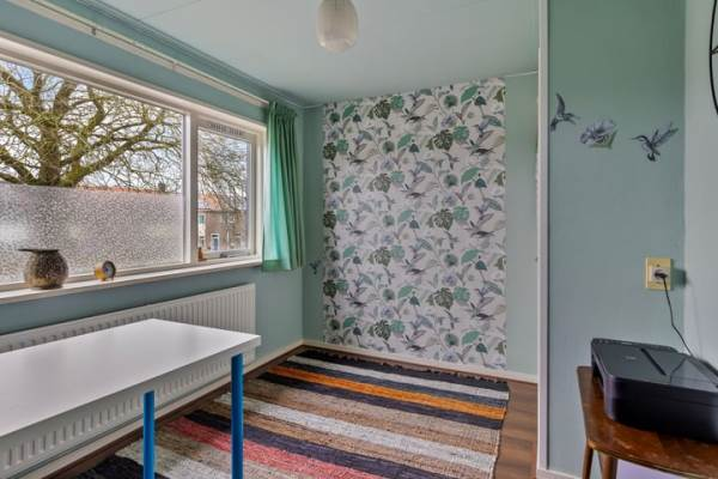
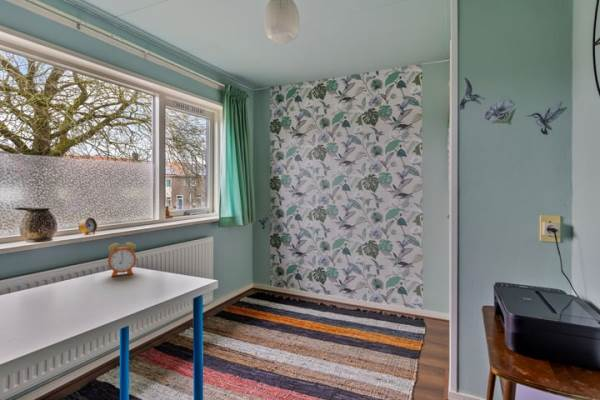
+ alarm clock (122, 255)
